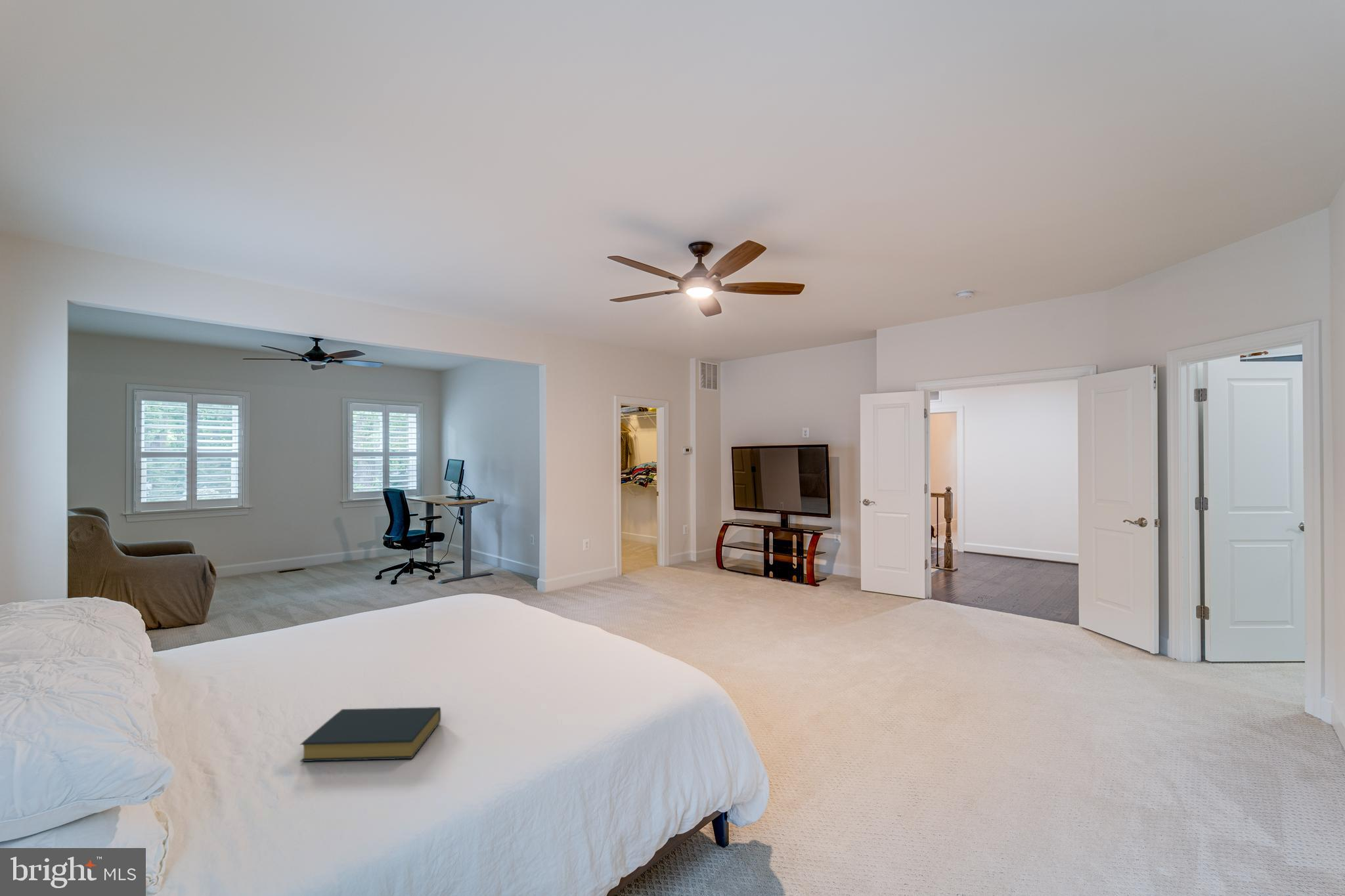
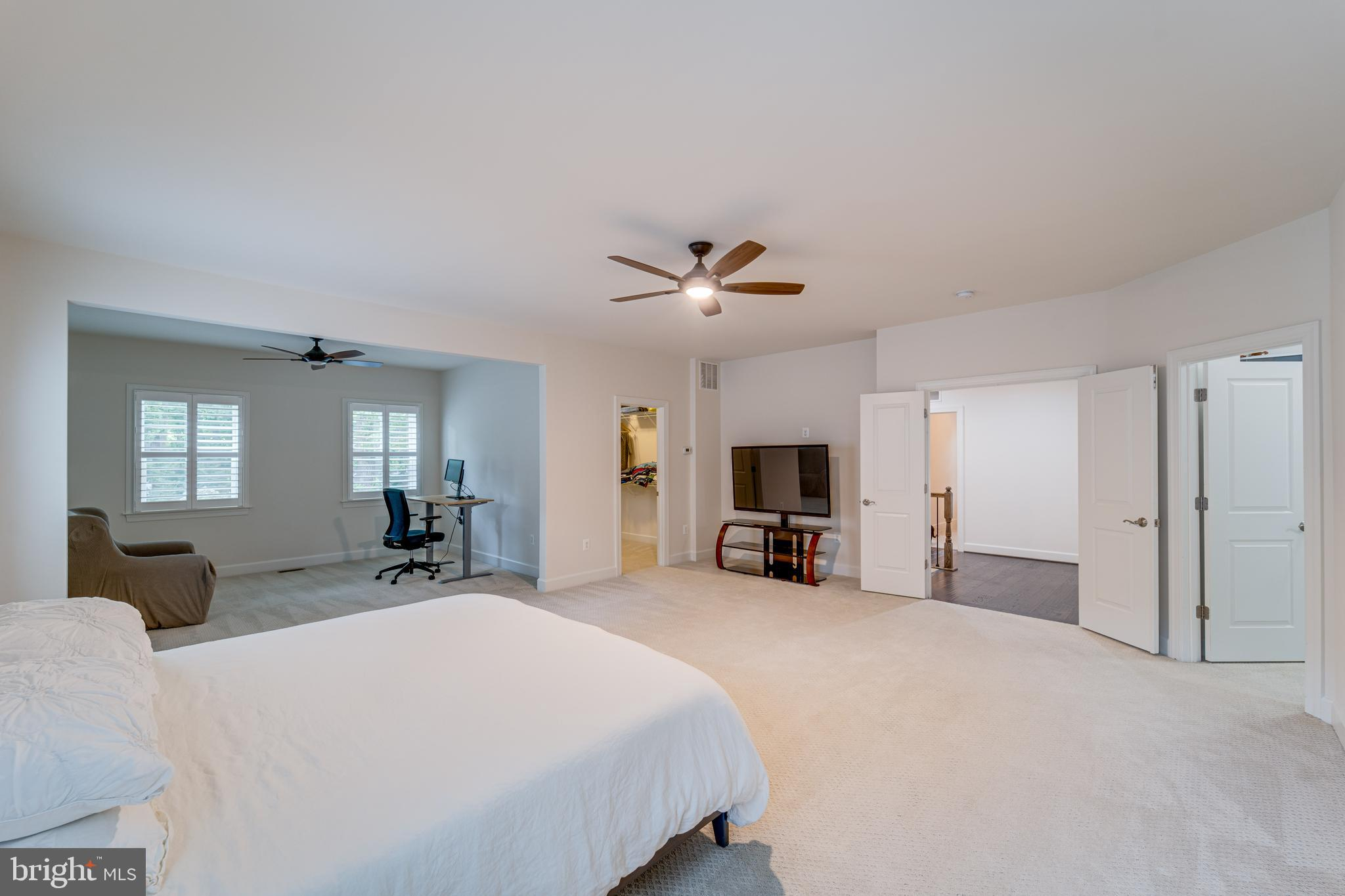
- hardback book (375, 732)
